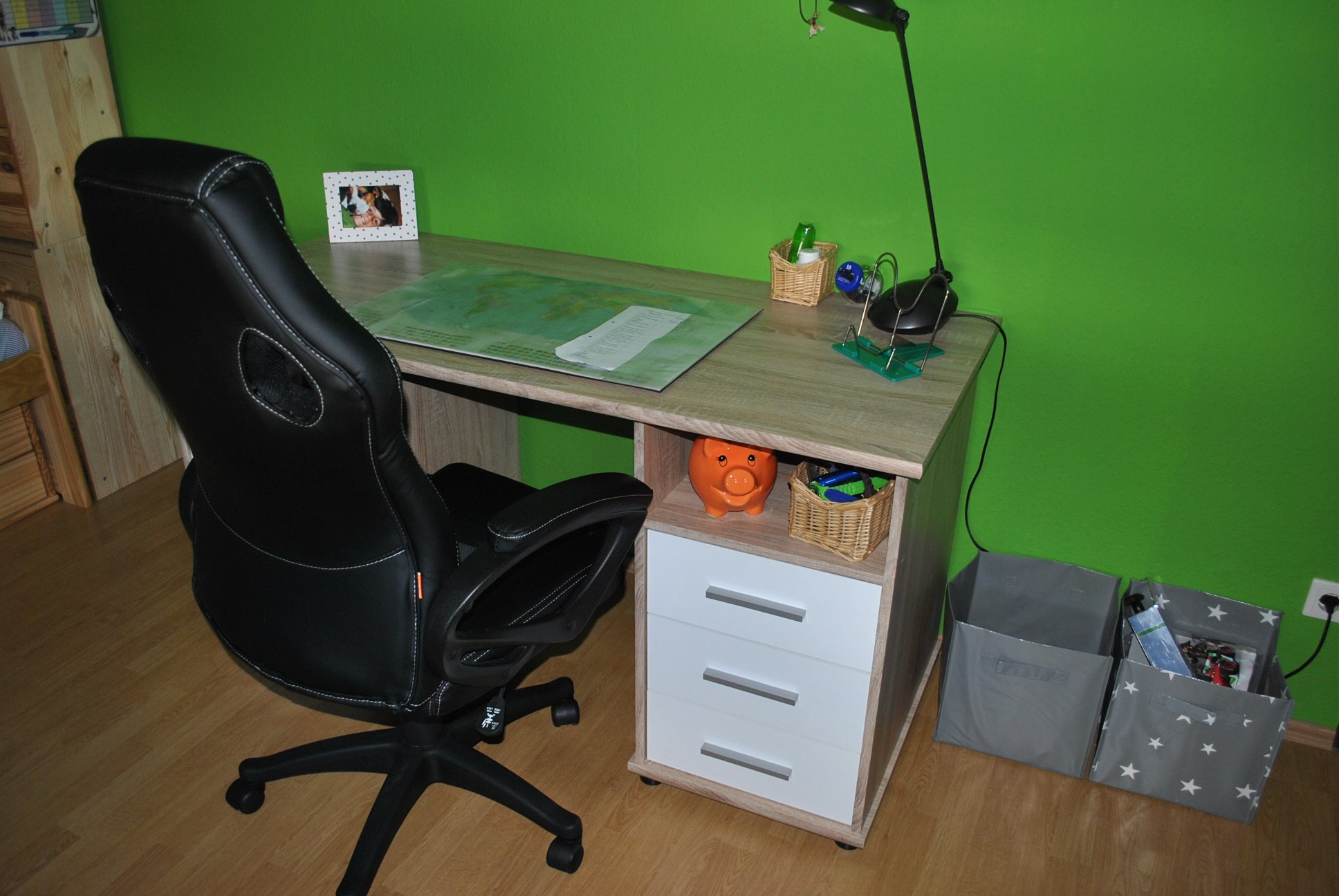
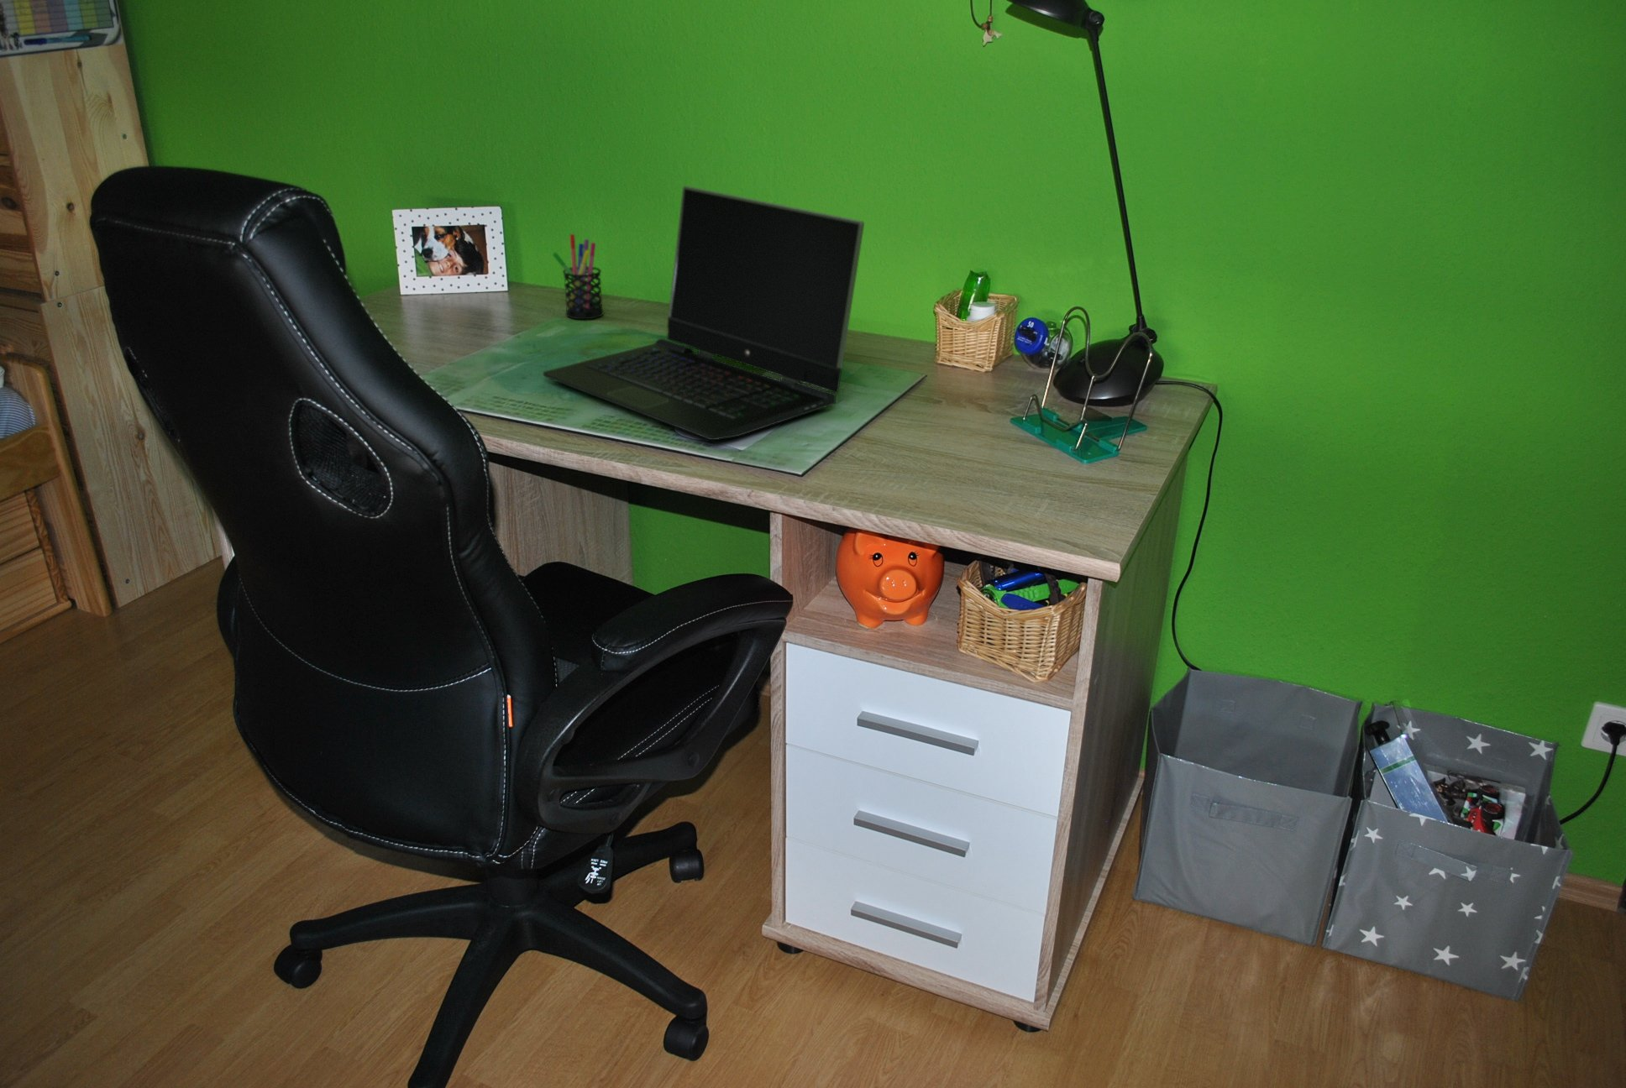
+ laptop computer (697, 306)
+ pen holder (577, 276)
